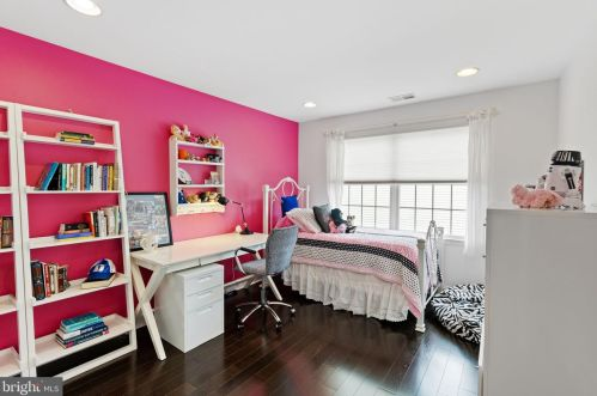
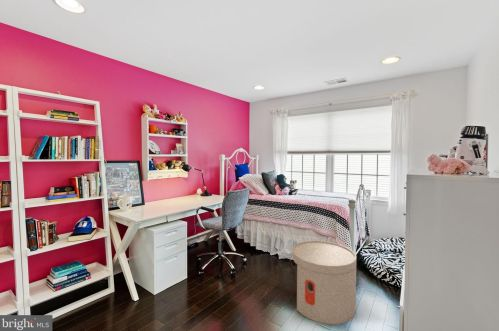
+ side table (322, 277)
